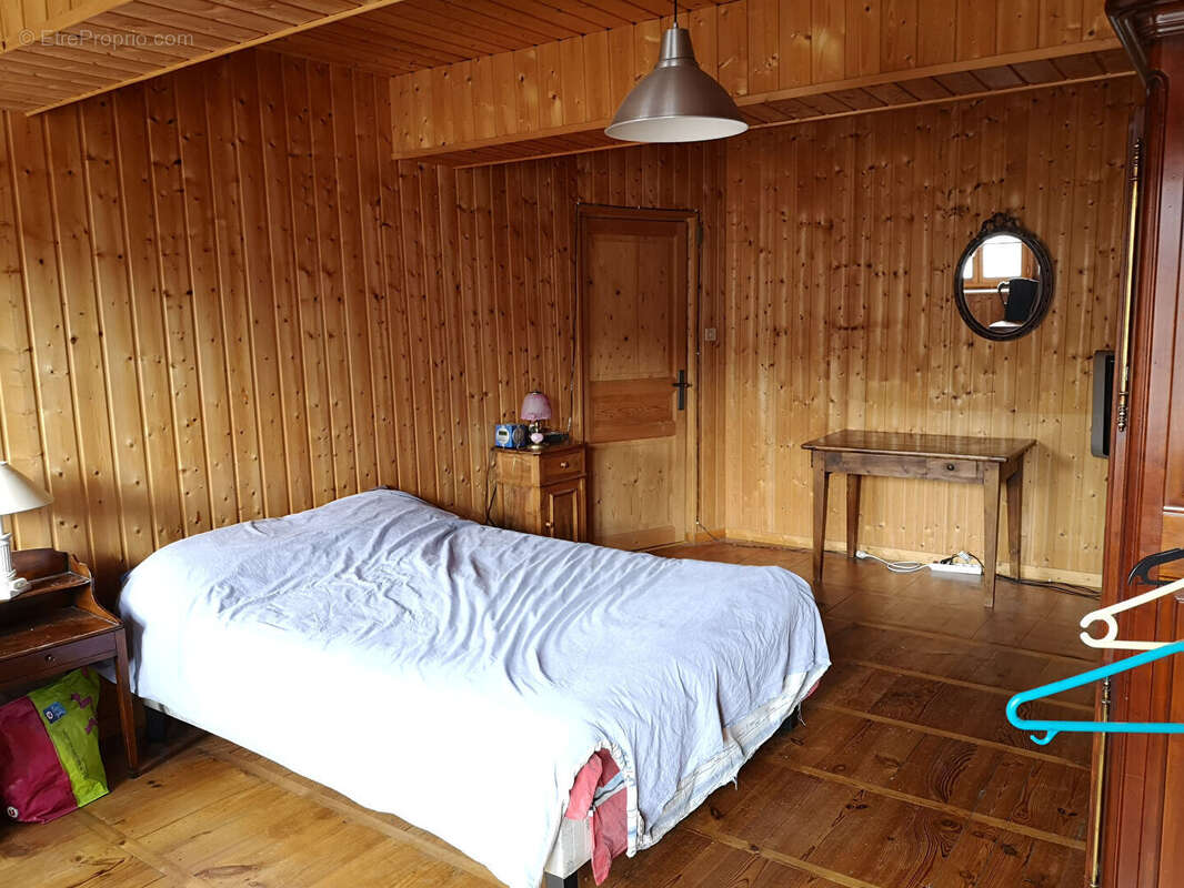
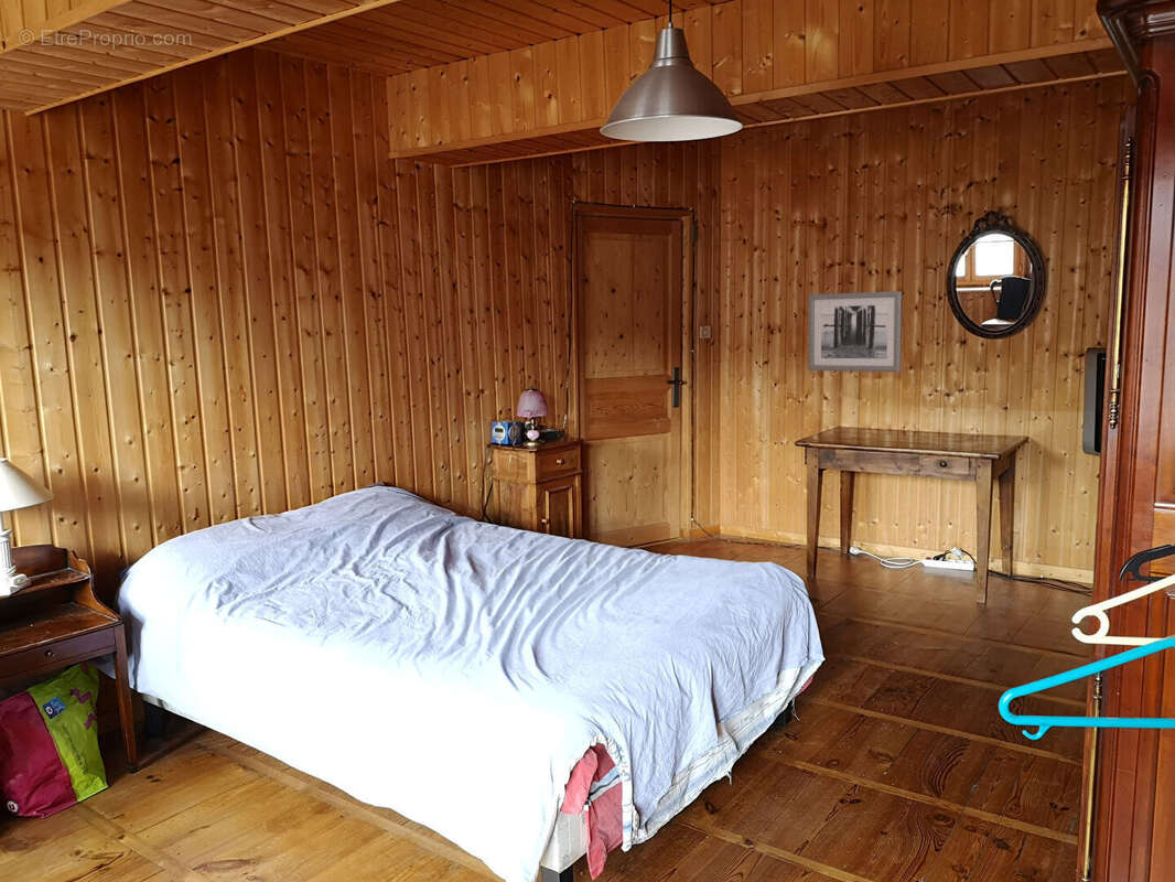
+ wall art (853, 332)
